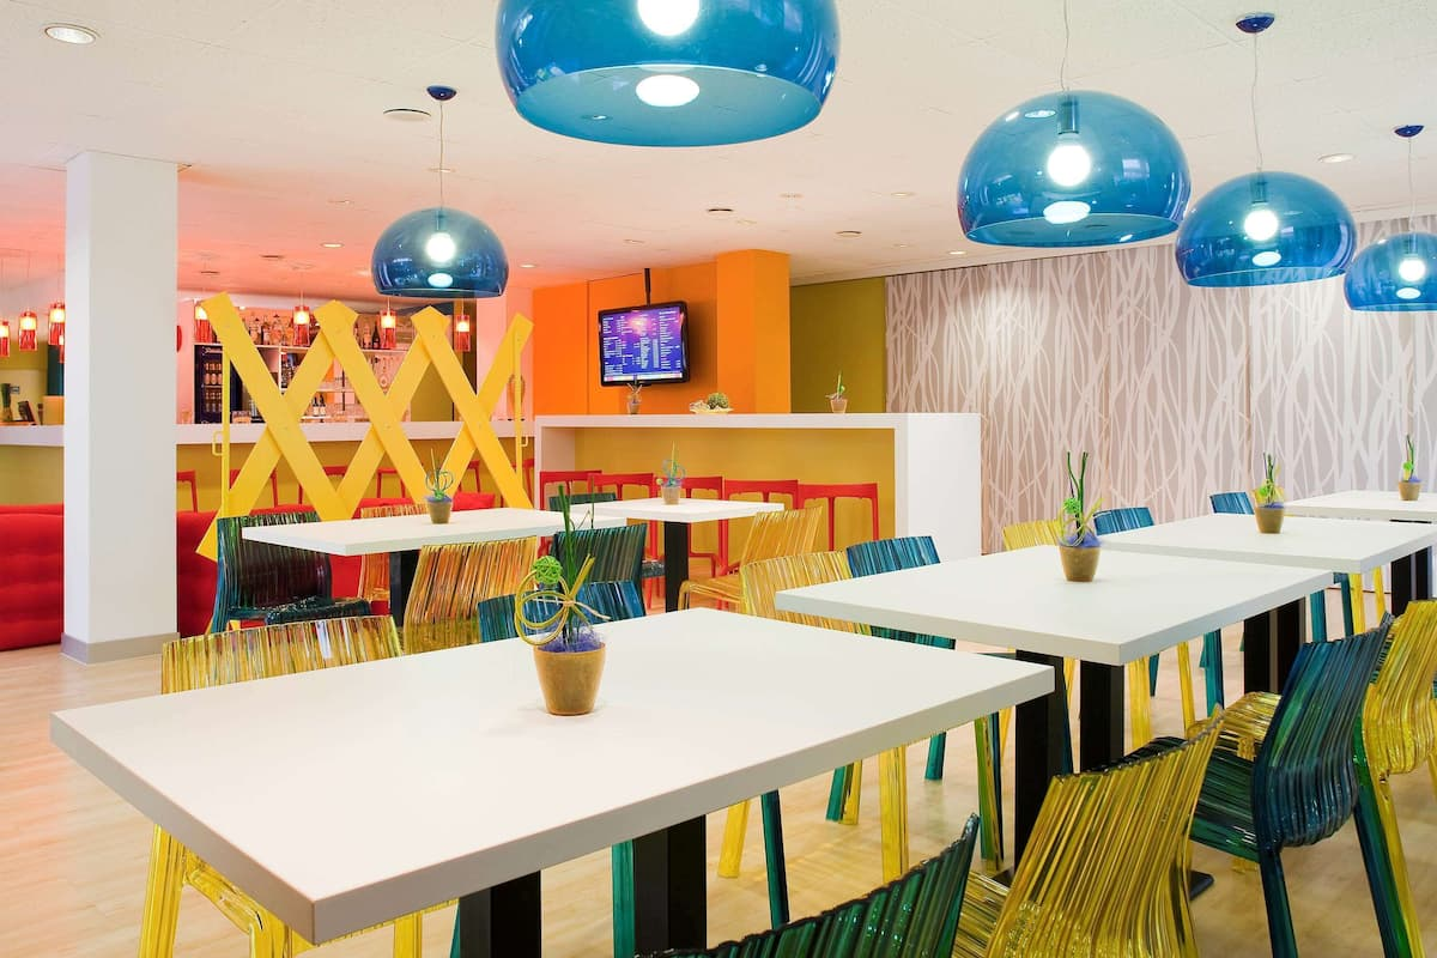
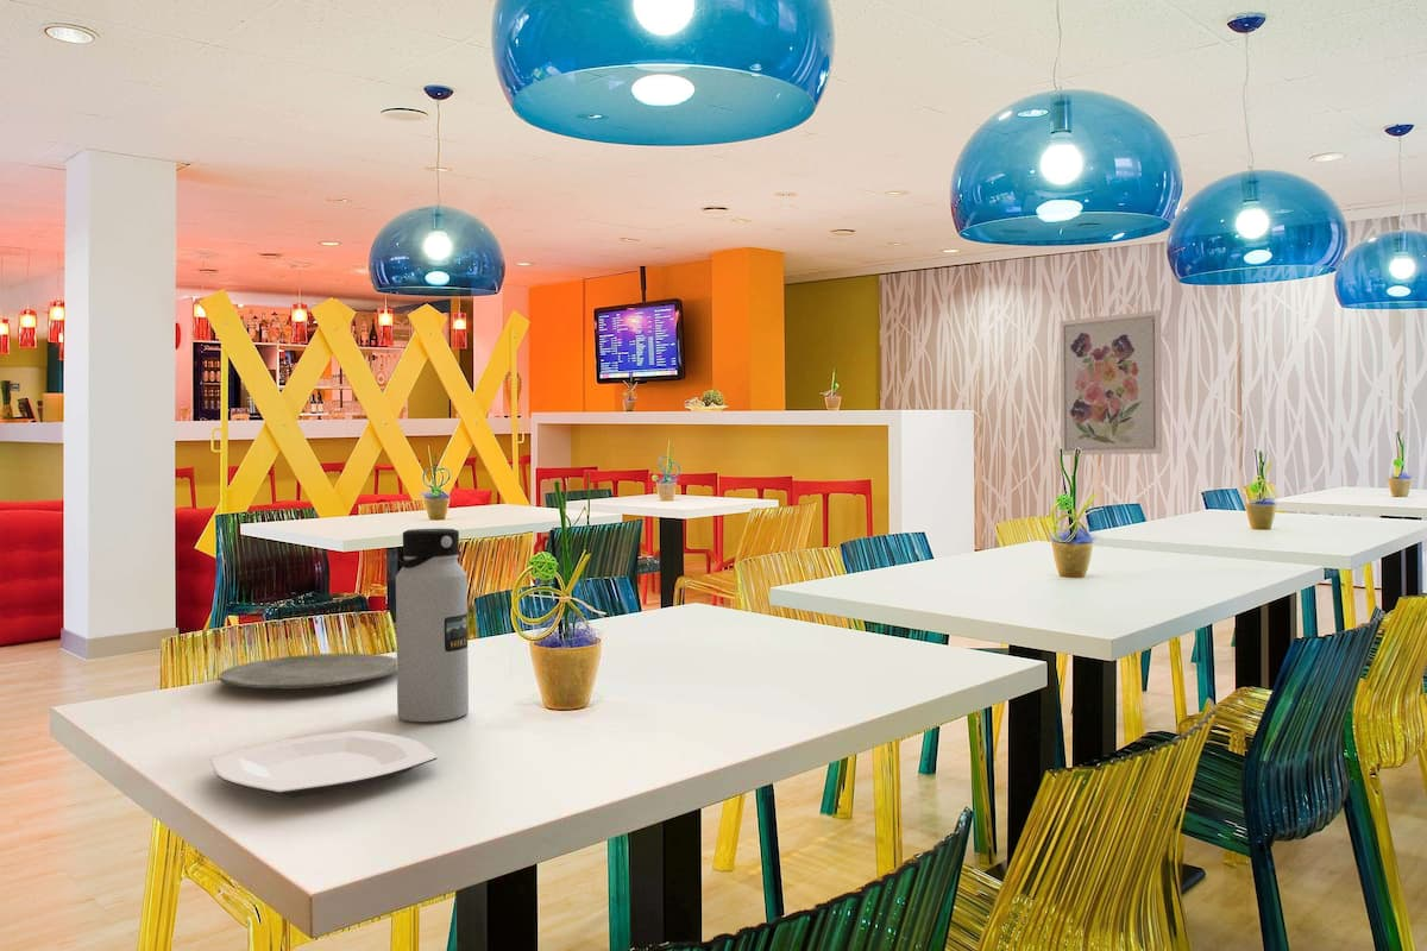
+ water bottle (432, 622)
+ plate (323, 766)
+ plate (313, 673)
+ wall art (1108, 385)
